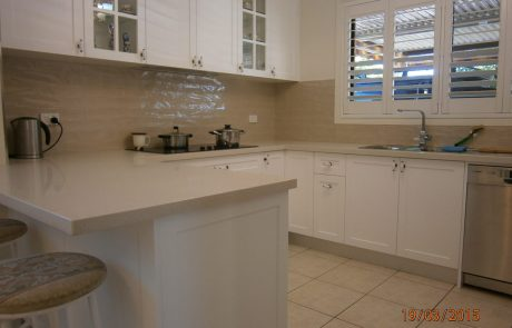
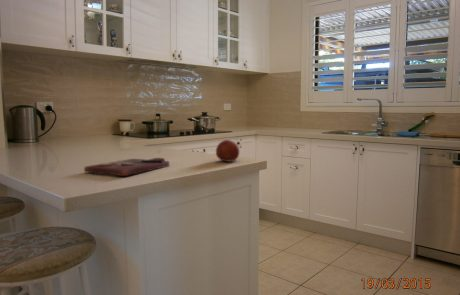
+ fruit (227, 150)
+ cutting board (130, 164)
